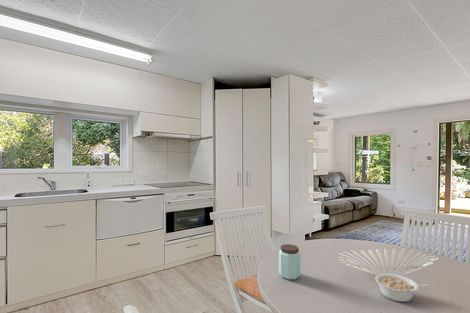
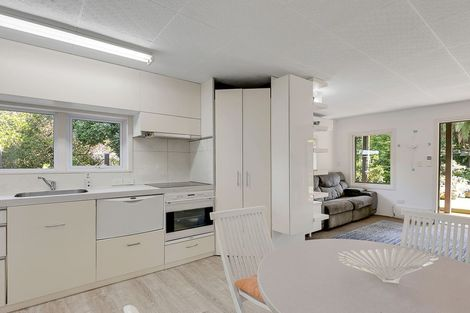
- legume (397, 287)
- peanut butter (289, 261)
